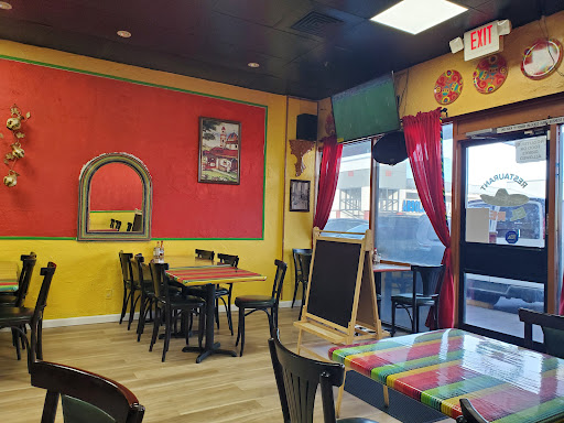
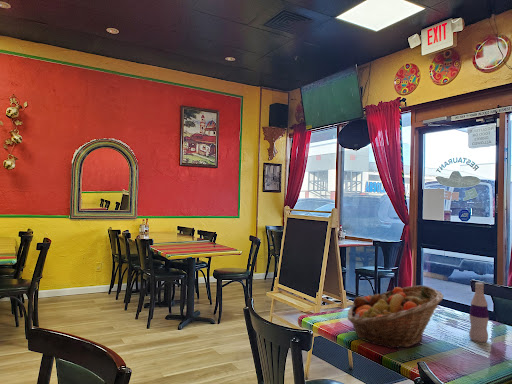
+ bottle (479, 311)
+ fruit basket (393, 311)
